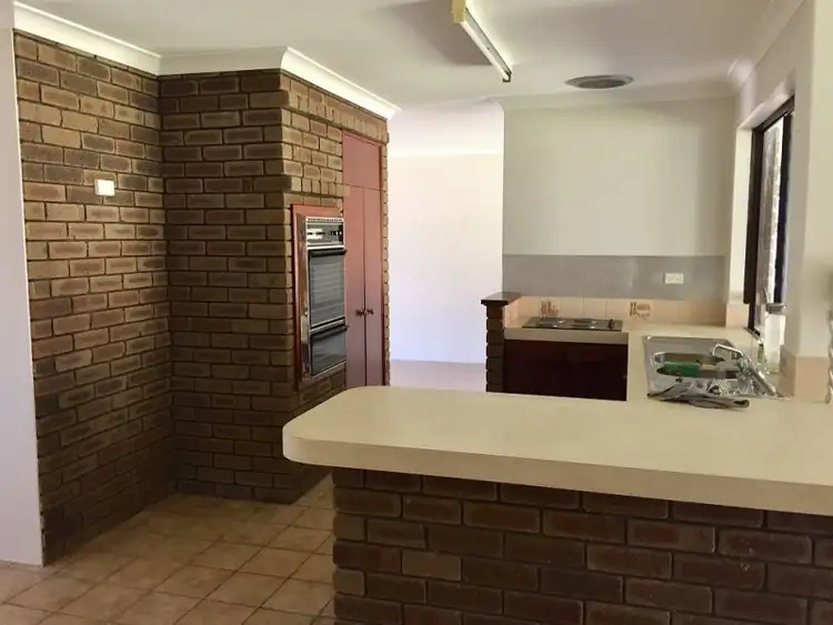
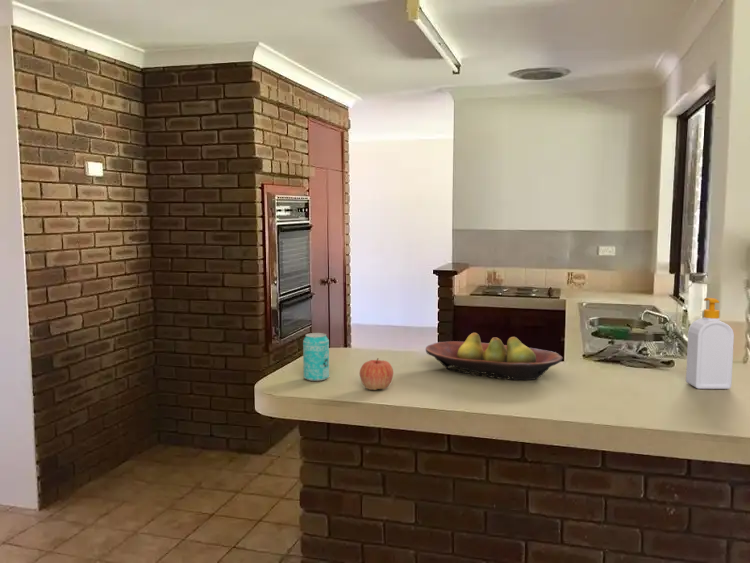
+ fruit bowl (491, 353)
+ beverage can (316, 356)
+ apple (376, 373)
+ soap bottle (709, 342)
